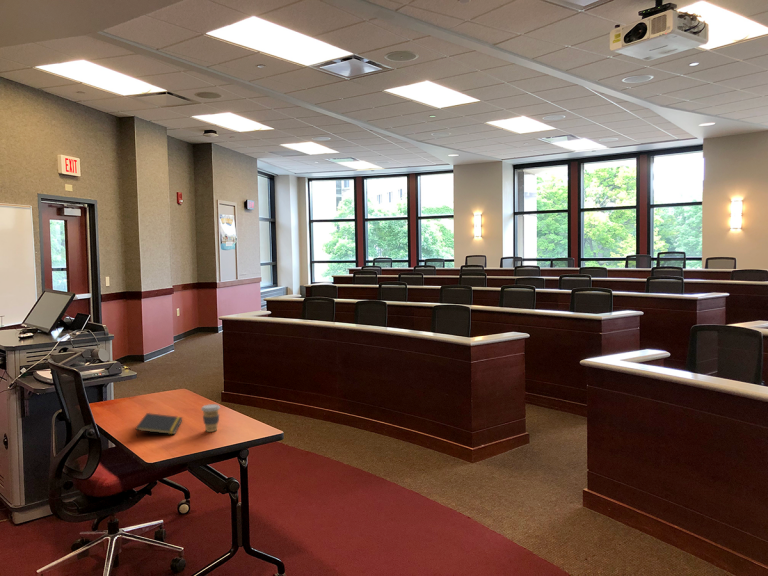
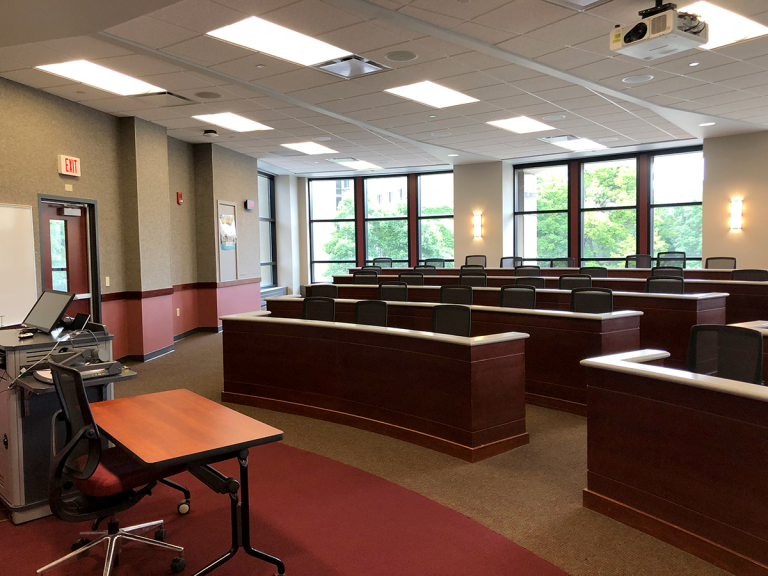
- coffee cup (211, 418)
- notepad (160, 423)
